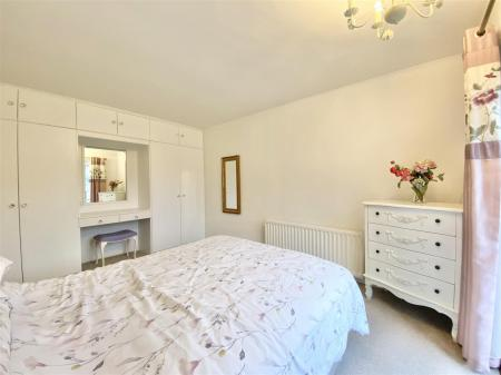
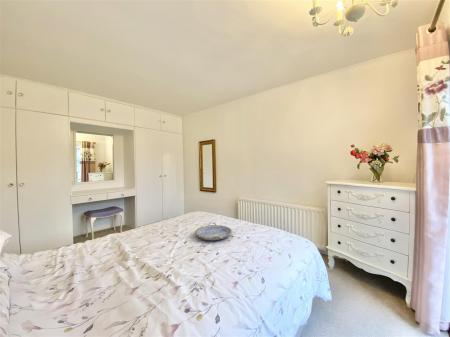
+ serving tray (213, 231)
